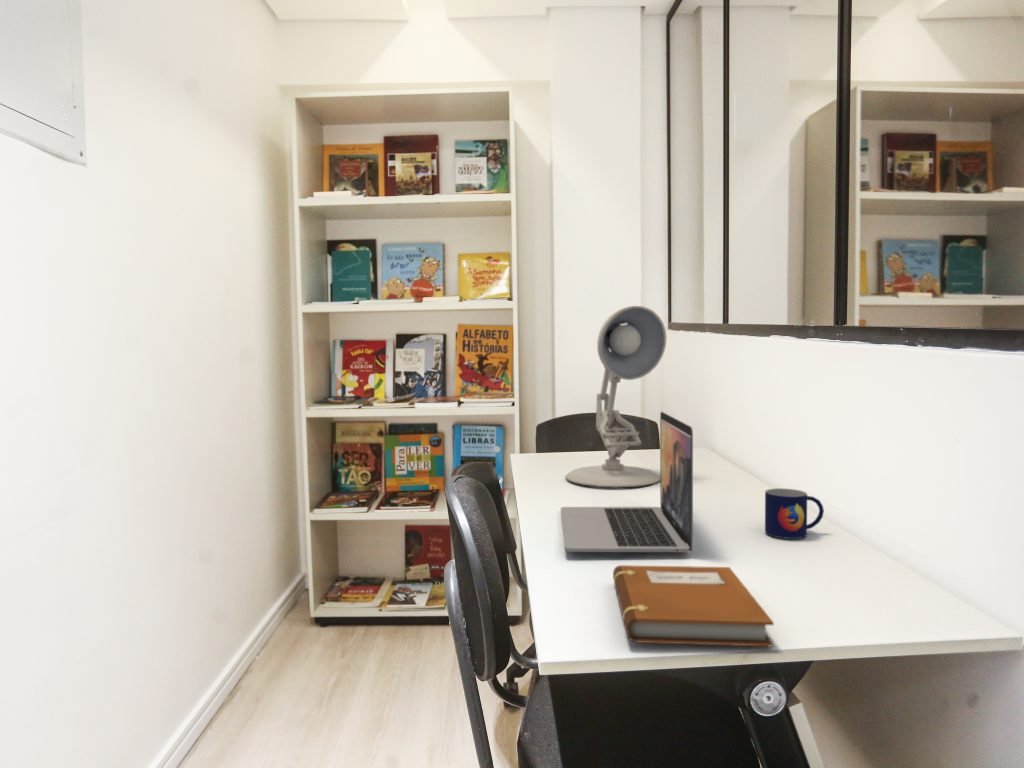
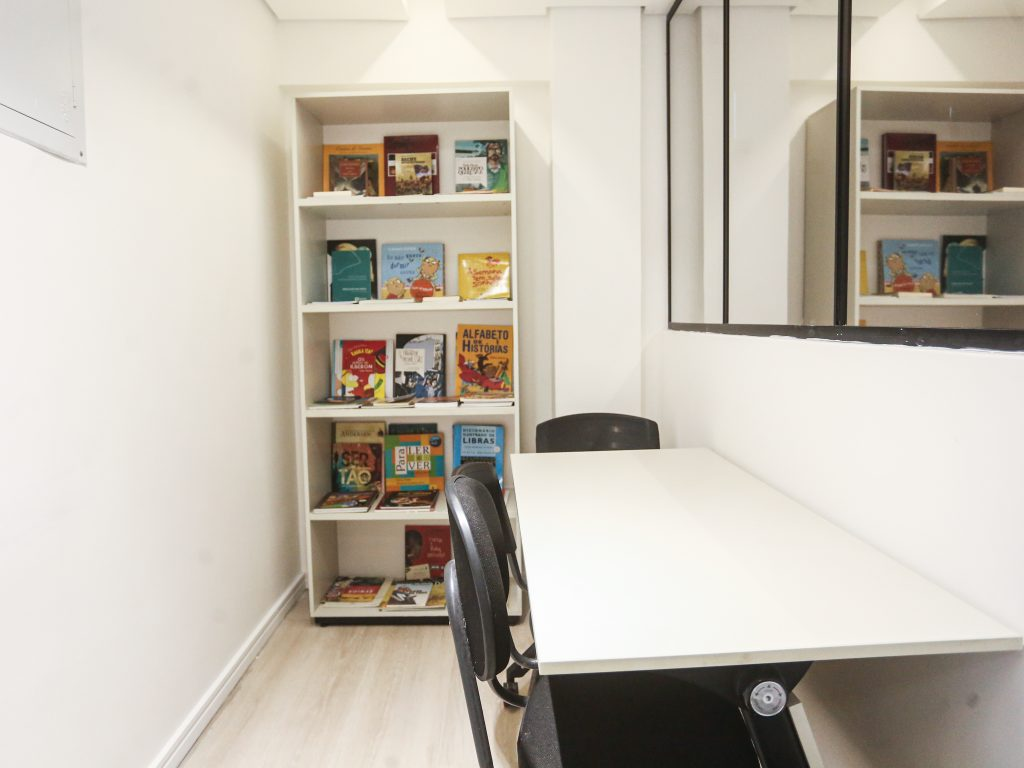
- notebook (682, 598)
- desk lamp (615, 394)
- mug (794, 512)
- laptop (619, 507)
